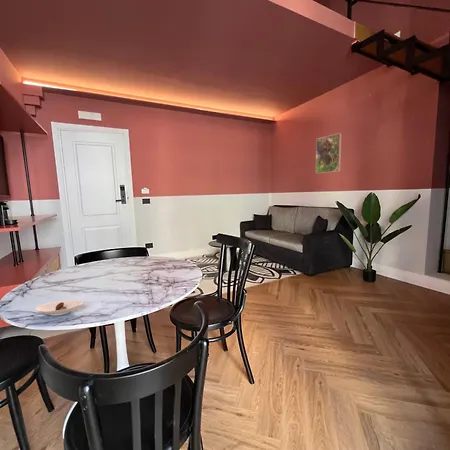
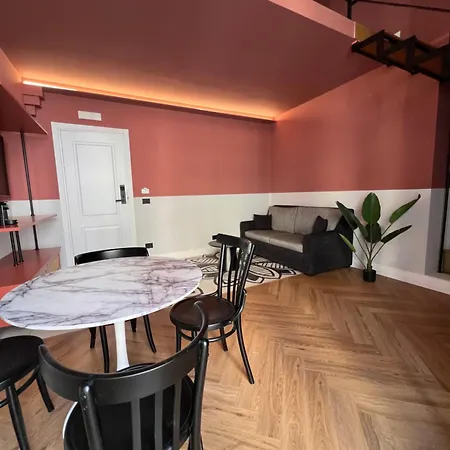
- saucer (59, 308)
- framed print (327, 154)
